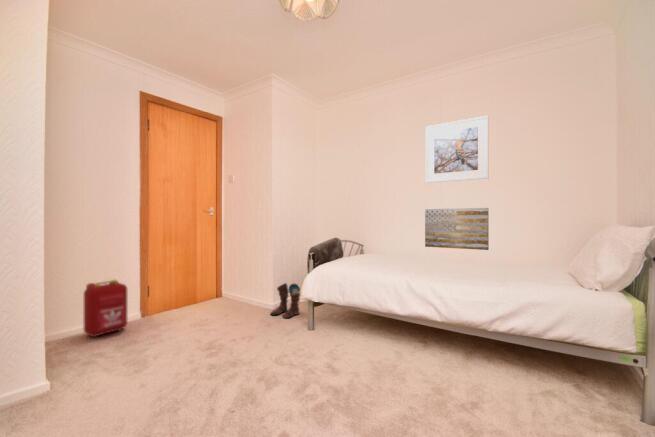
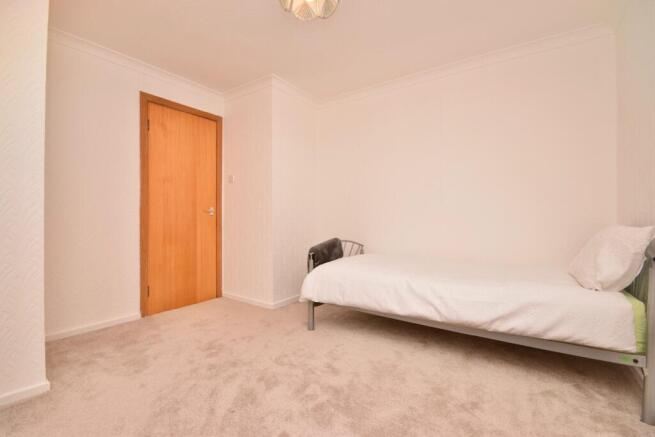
- backpack (106, 307)
- wall art (455, 228)
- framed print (455, 151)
- boots (286, 299)
